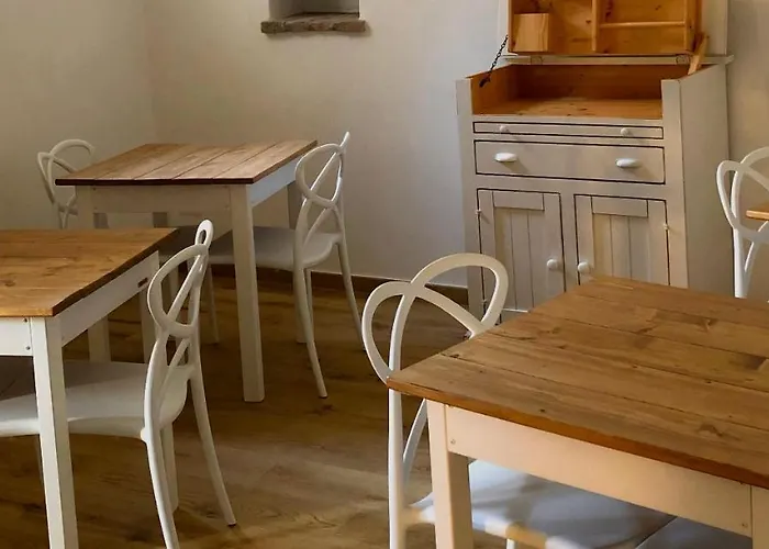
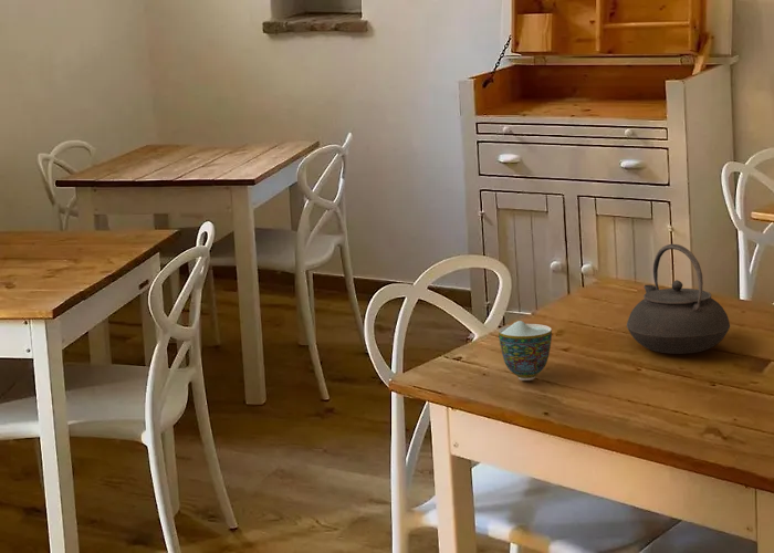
+ teapot (673, 294)
+ teacup (525, 346)
